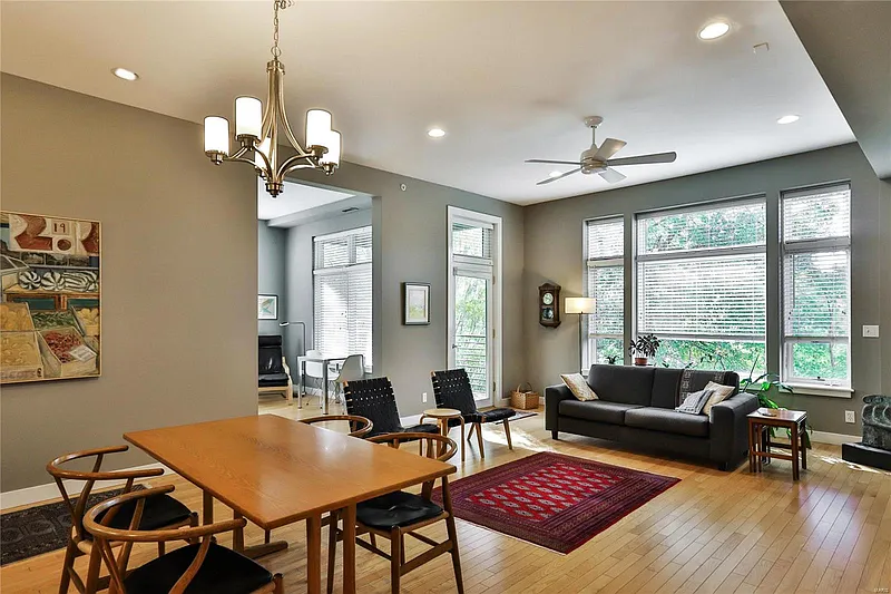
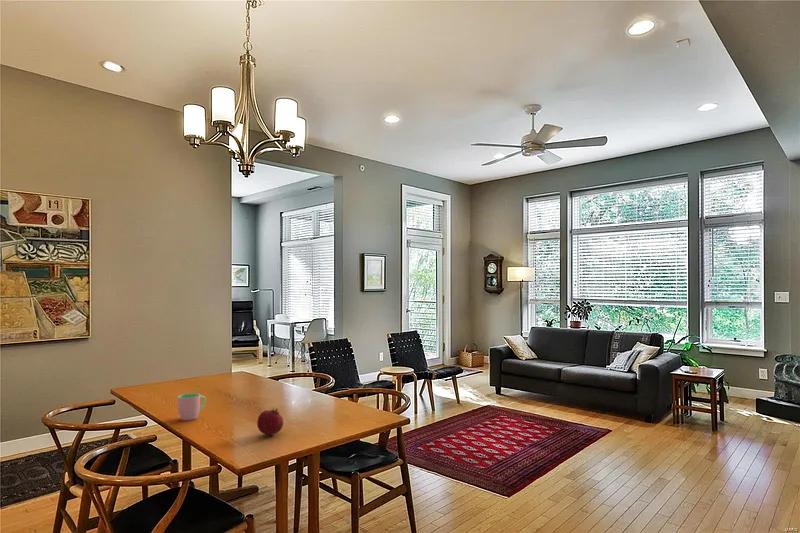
+ cup (192, 406)
+ fruit (270, 421)
